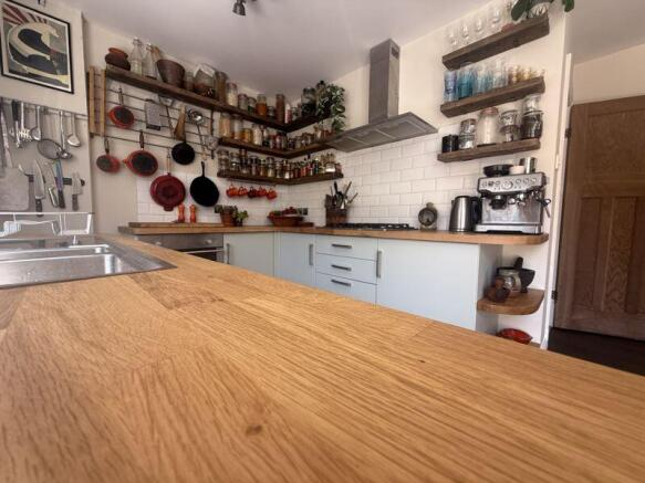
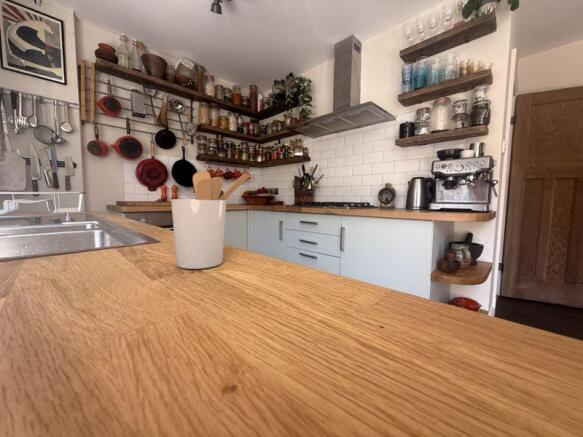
+ utensil holder (214, 216)
